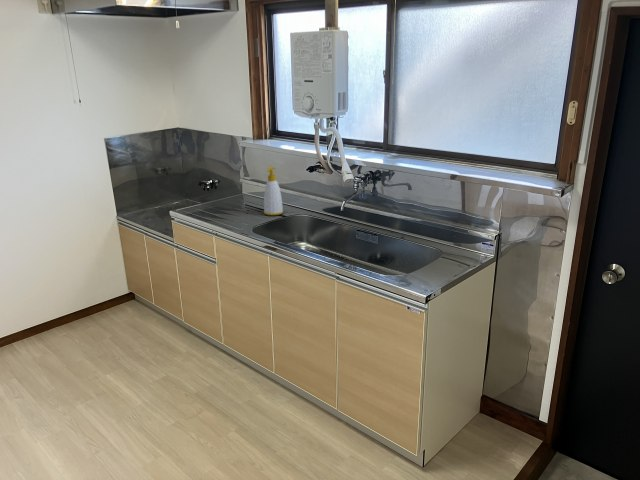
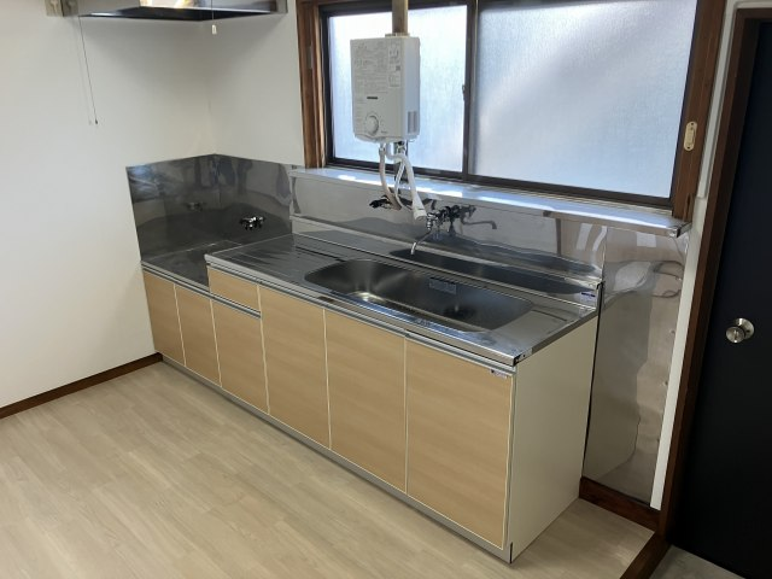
- soap bottle (272, 190)
